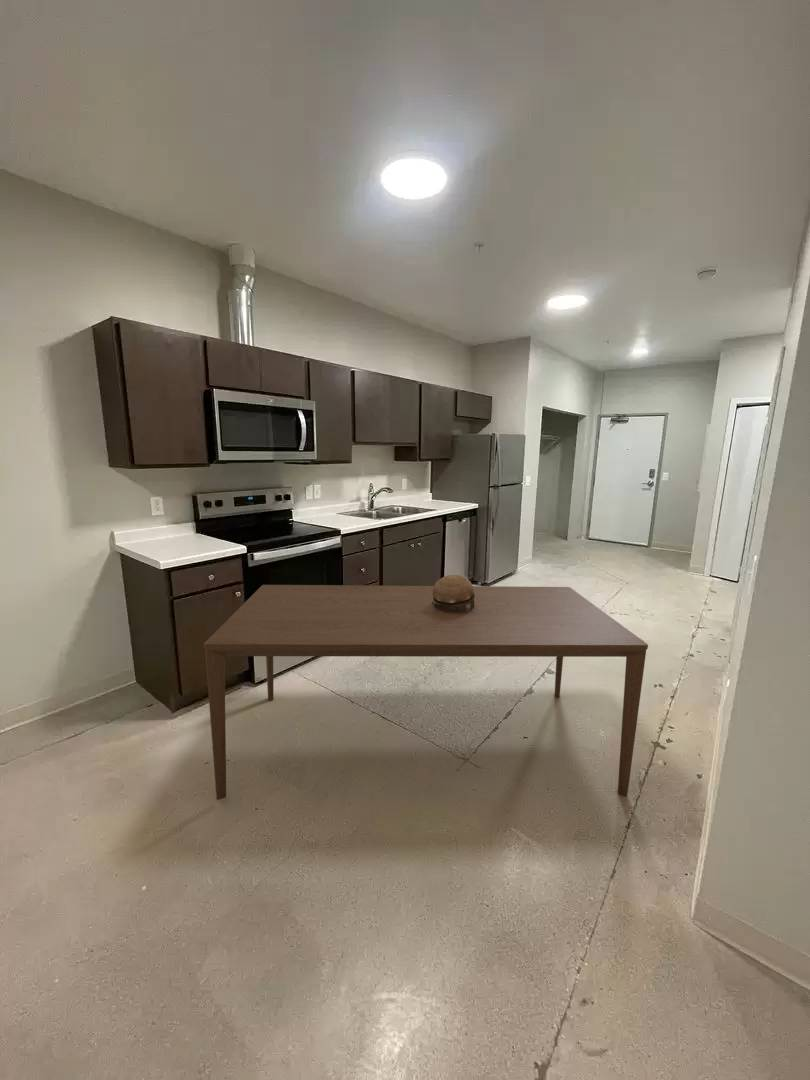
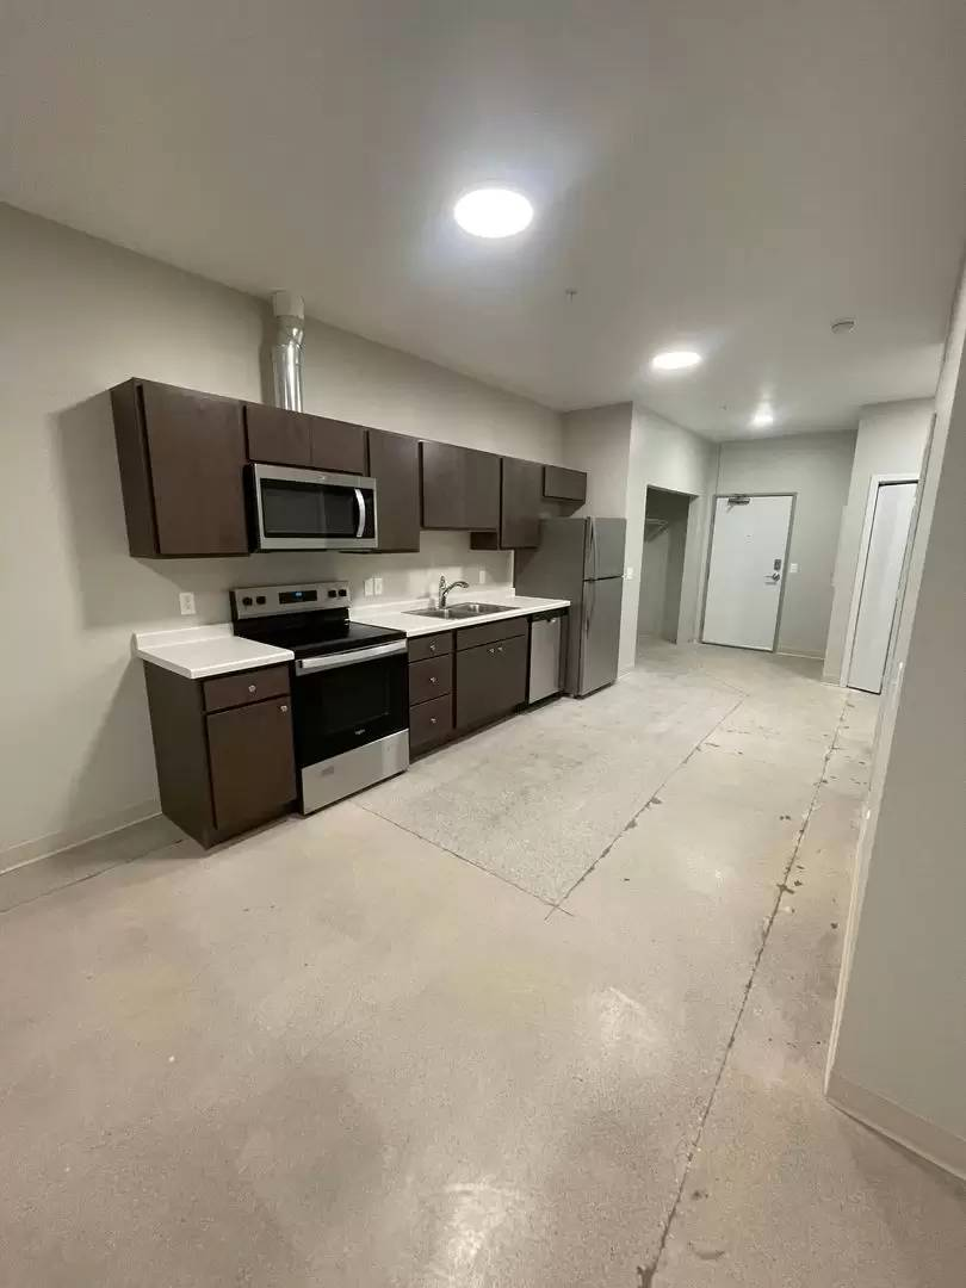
- decorative bowl (453, 590)
- dining table (421, 655)
